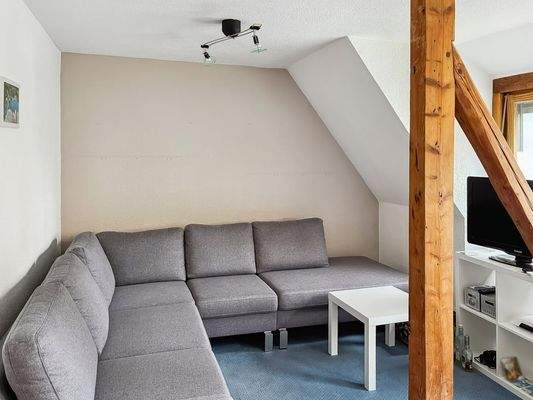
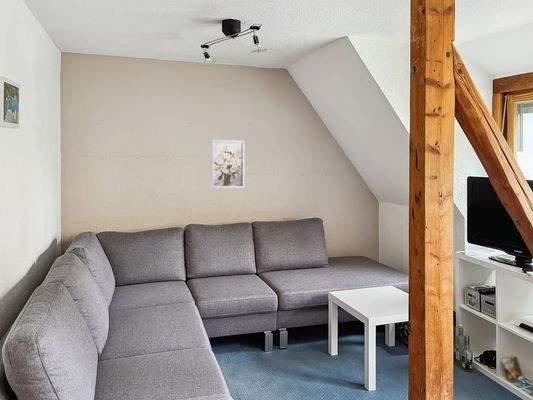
+ wall art (228, 164)
